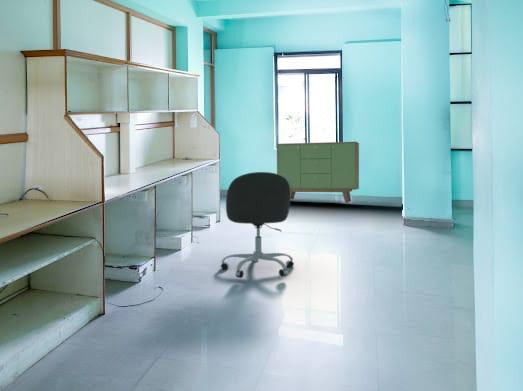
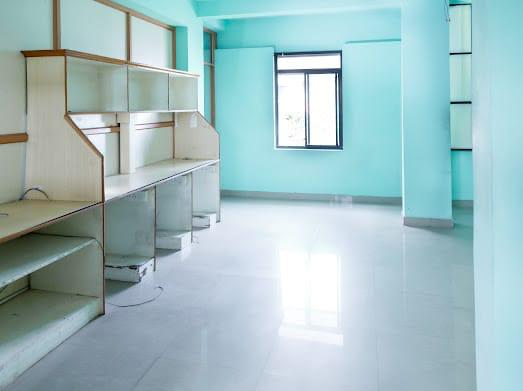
- office chair (258, 221)
- sideboard (318, 172)
